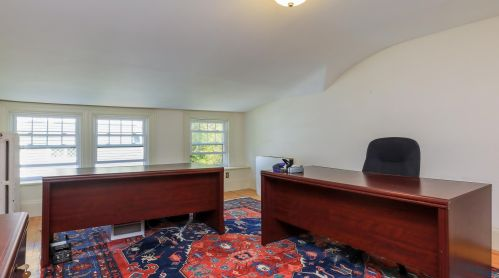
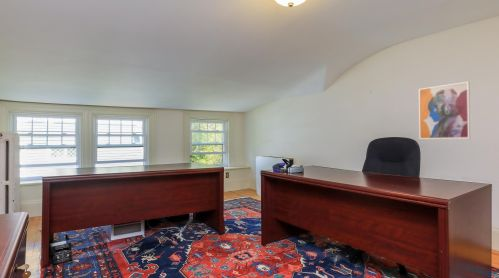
+ wall art (442, 112)
